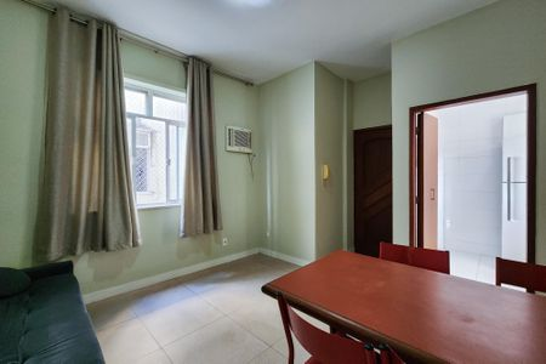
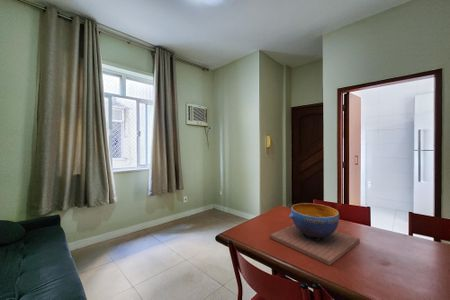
+ decorative bowl (313, 224)
